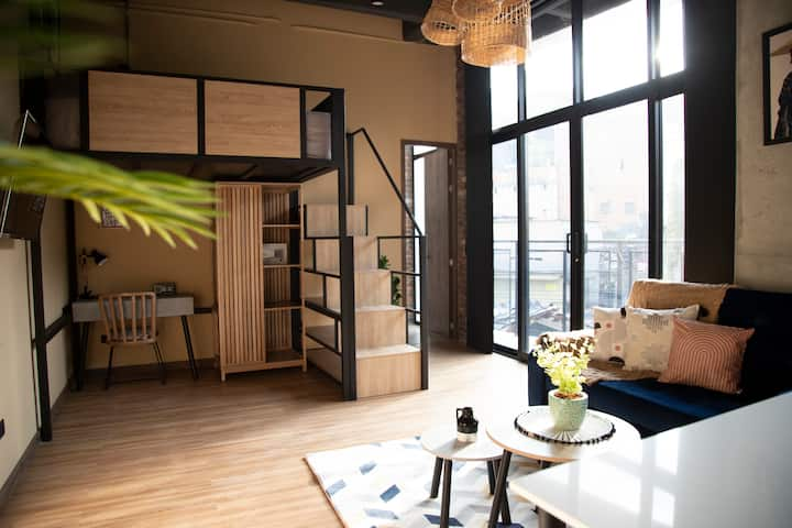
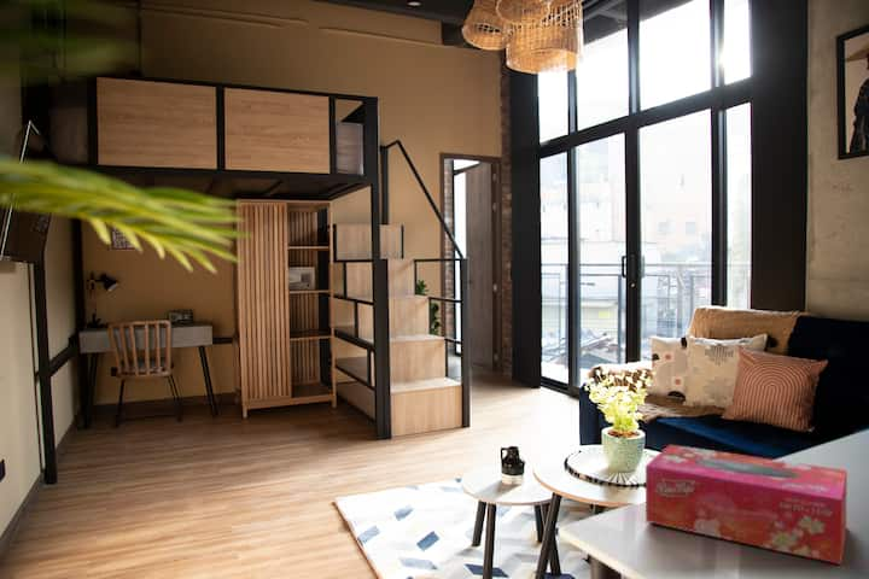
+ tissue box (743, 496)
